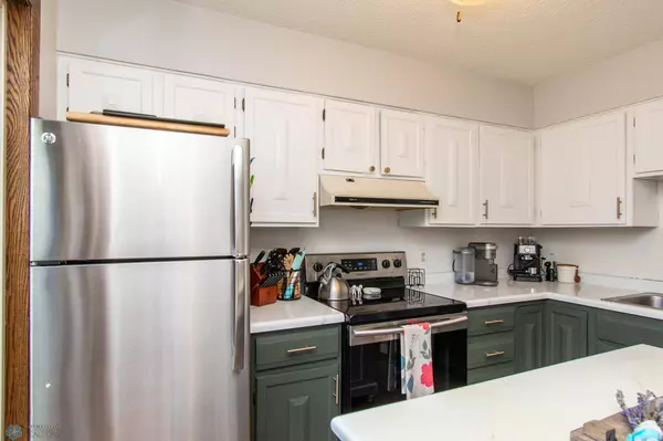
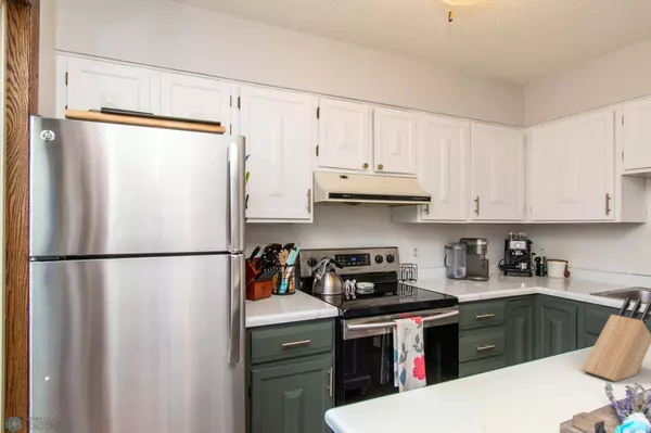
+ knife block (621, 335)
